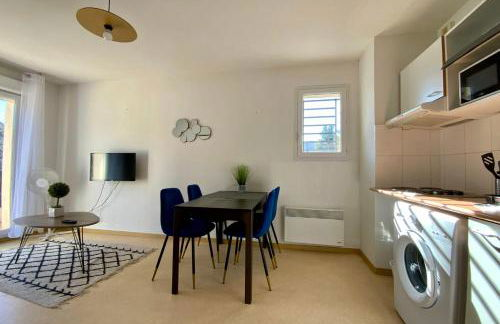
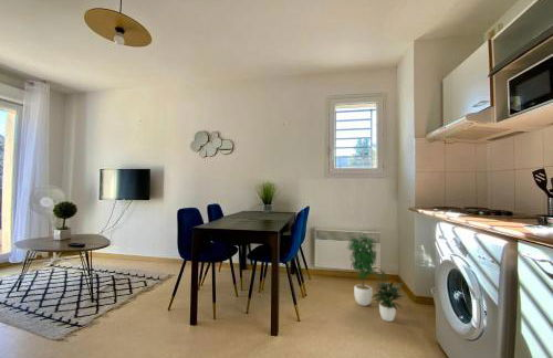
+ potted plant (373, 272)
